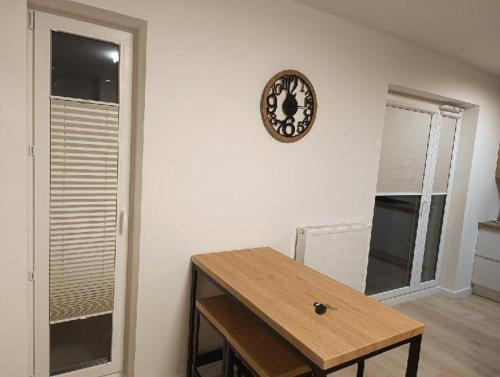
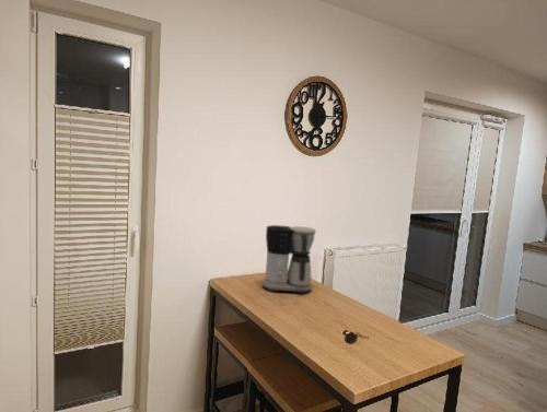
+ coffee maker (288, 258)
